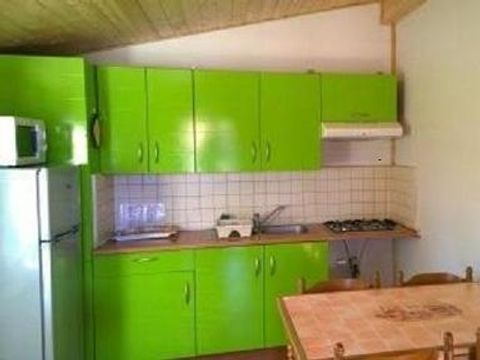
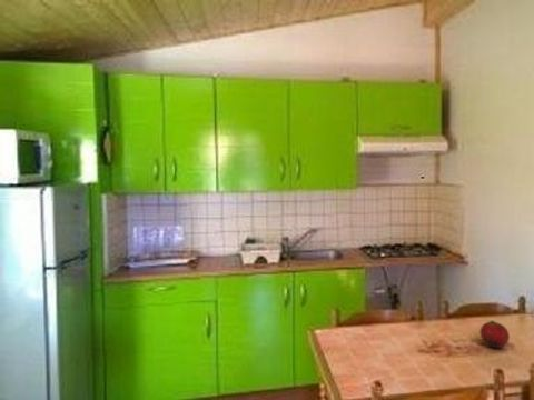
+ fruit (494, 333)
